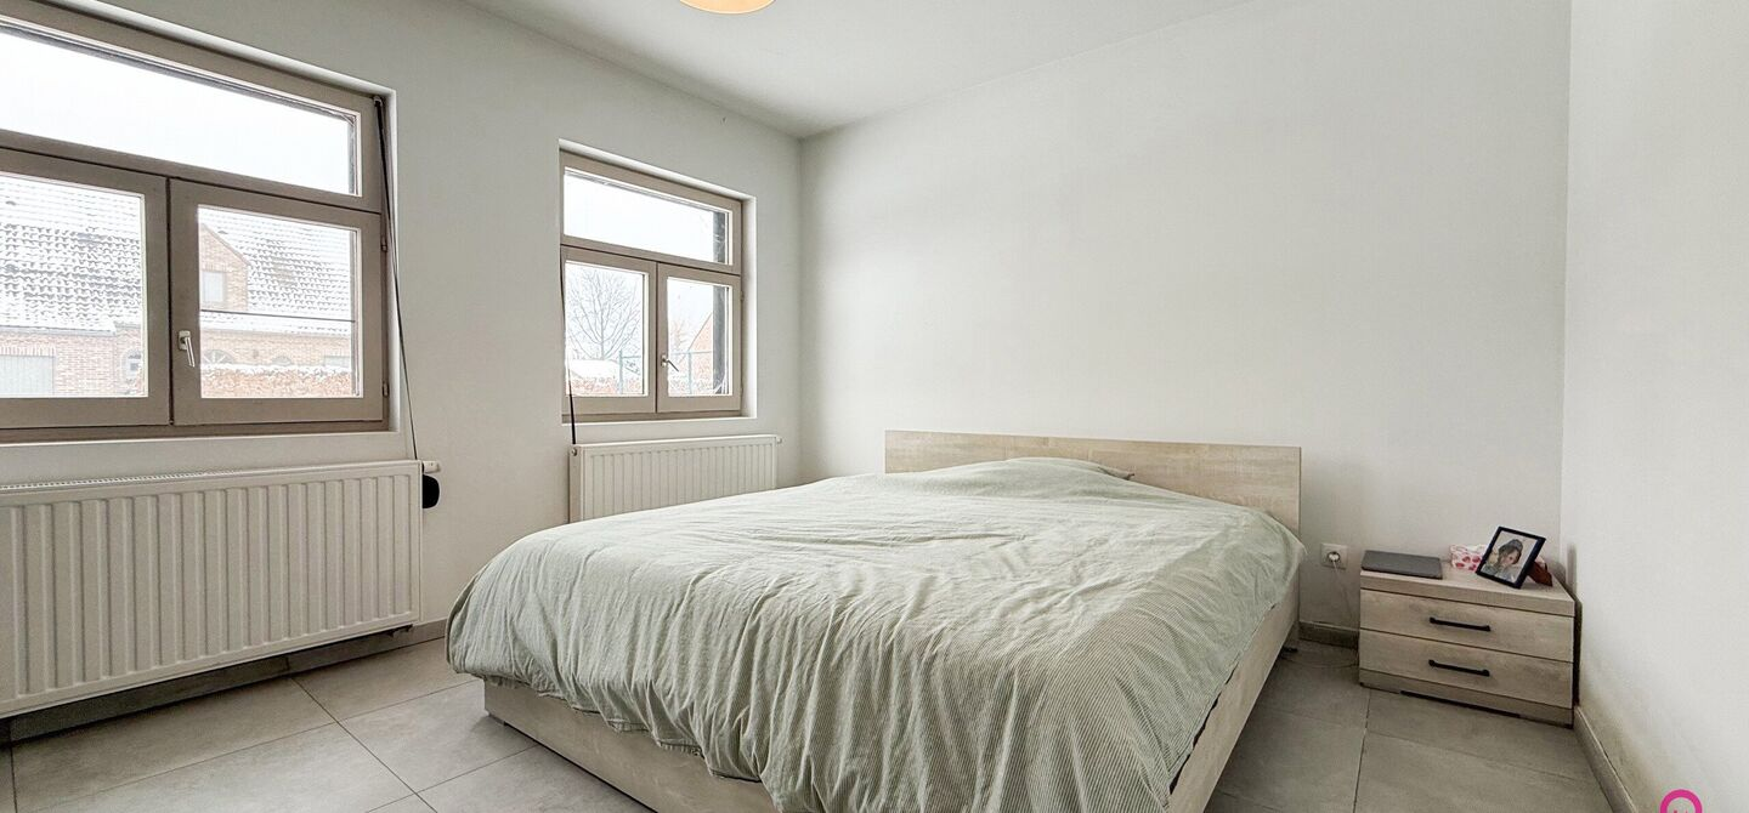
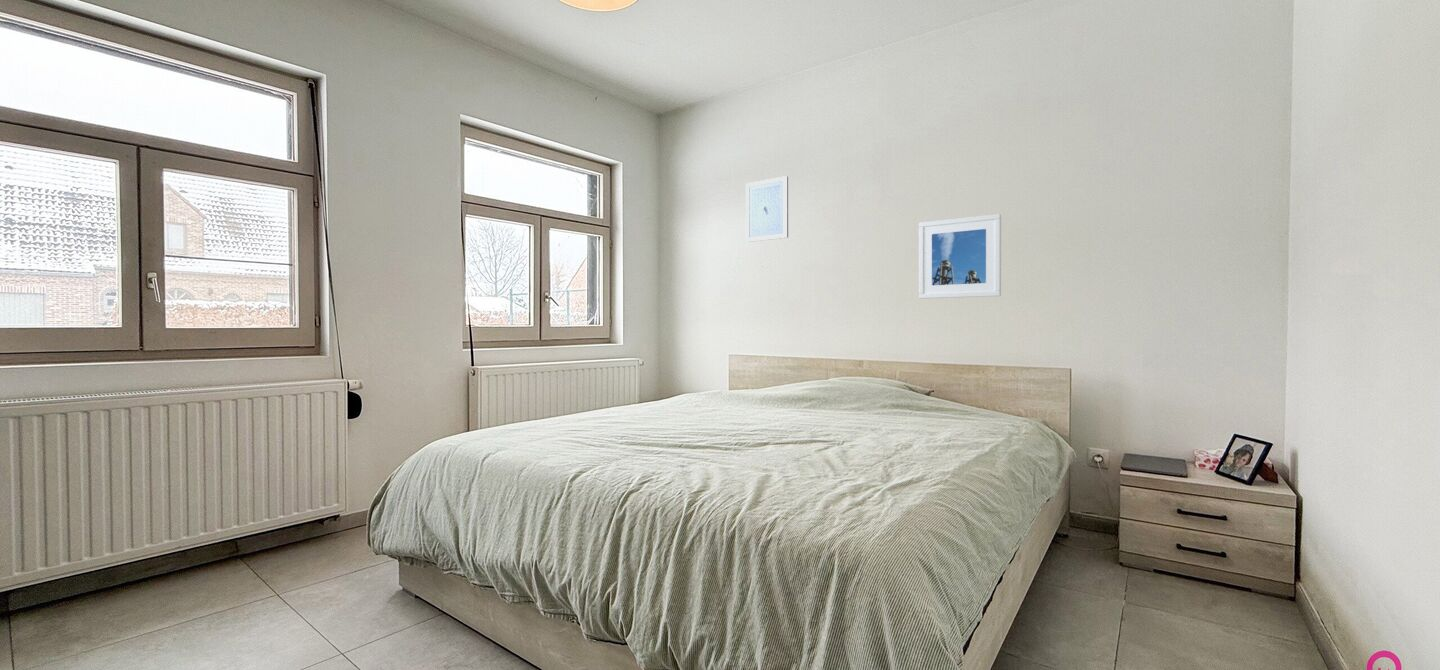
+ wall art (766, 209)
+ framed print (958, 258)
